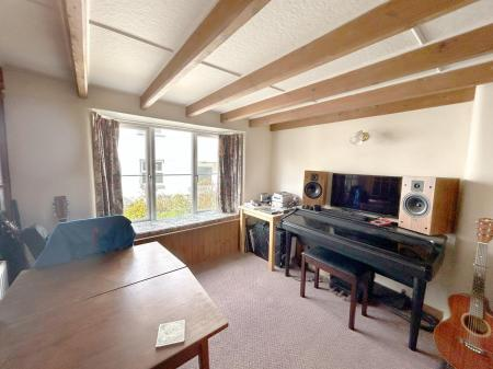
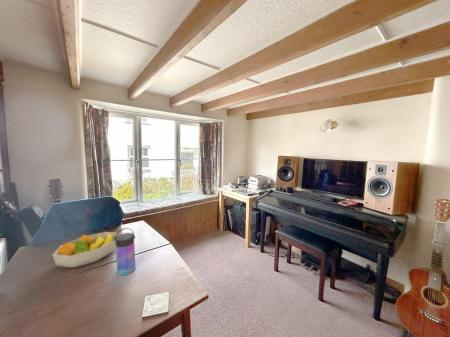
+ water bottle (125, 249)
+ fruit bowl (89, 246)
